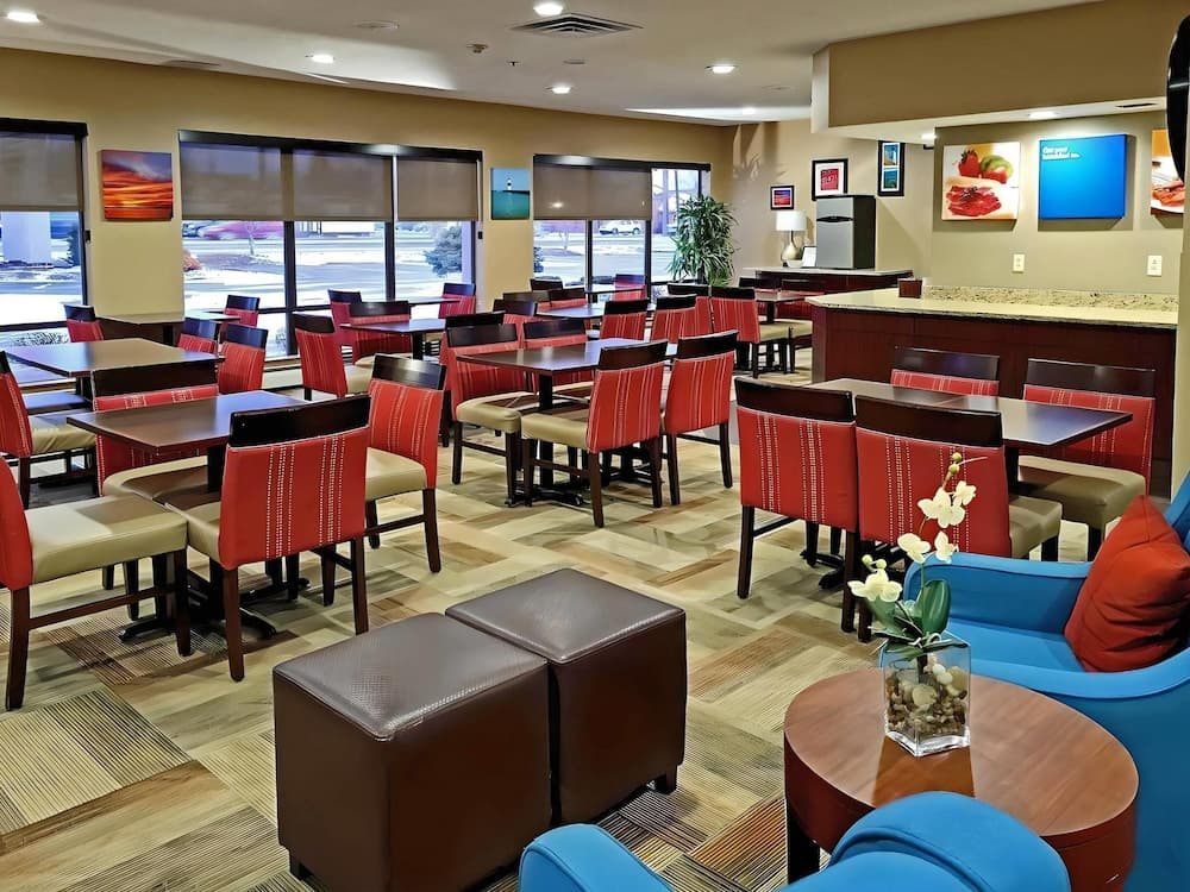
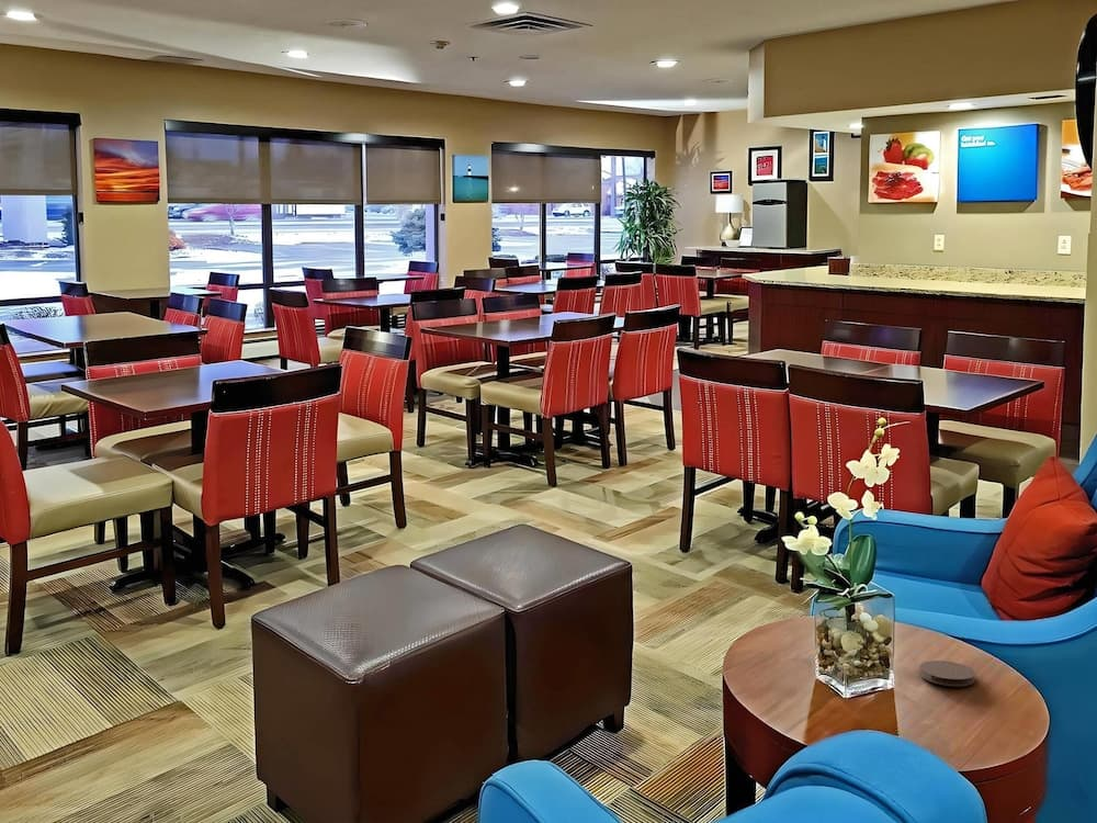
+ coaster (947, 673)
